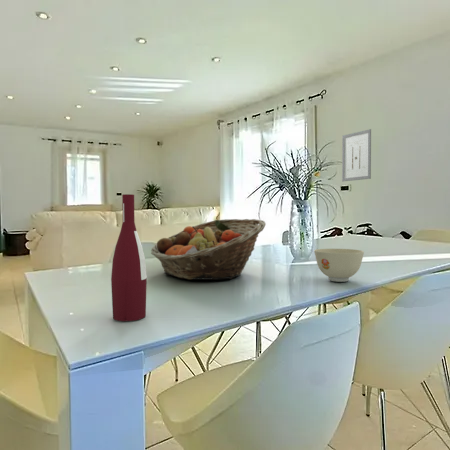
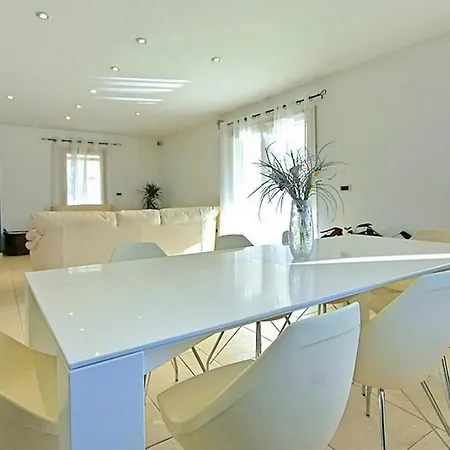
- alcohol (128, 255)
- wall art (356, 156)
- fruit basket (207, 245)
- bowl (338, 265)
